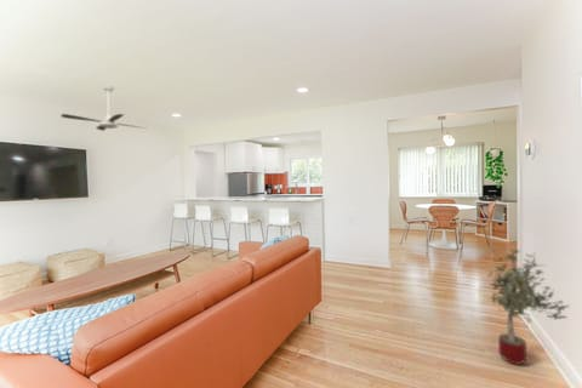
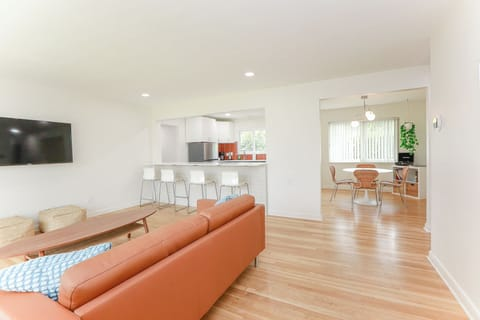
- potted tree (520, 304)
- ceiling fan (108, 105)
